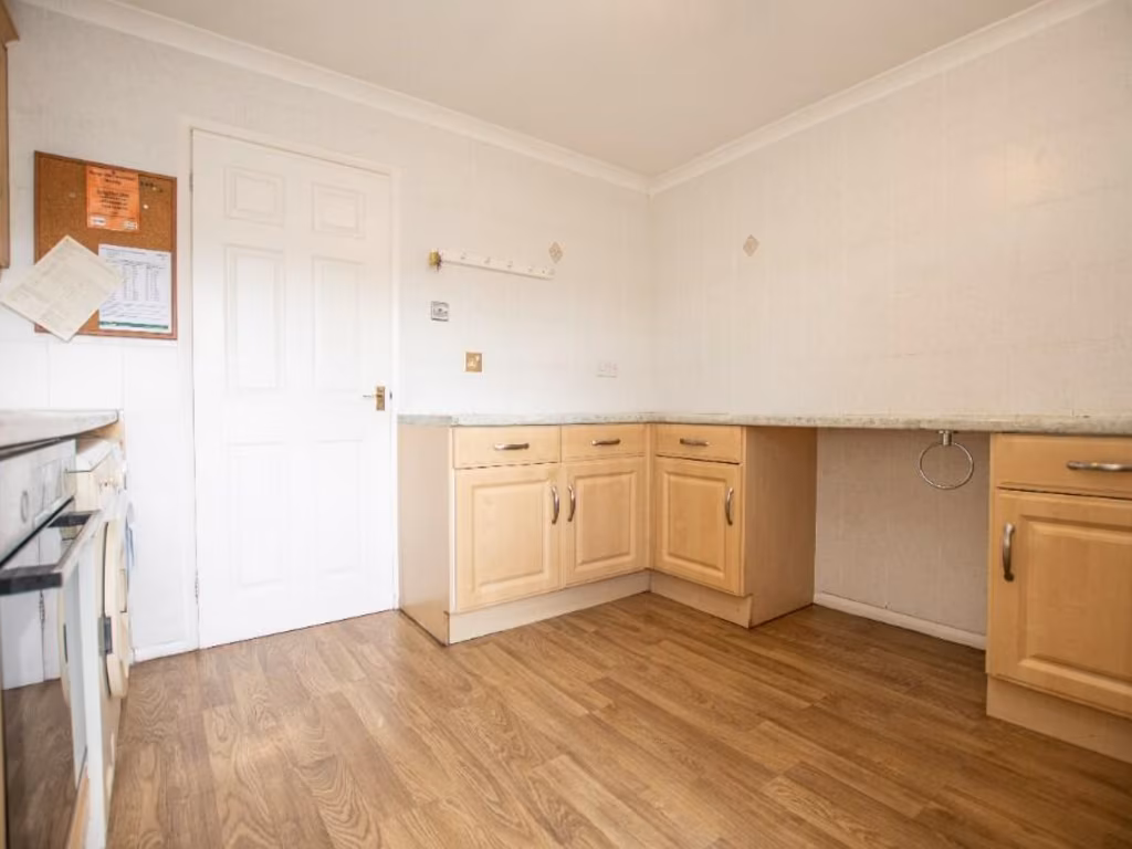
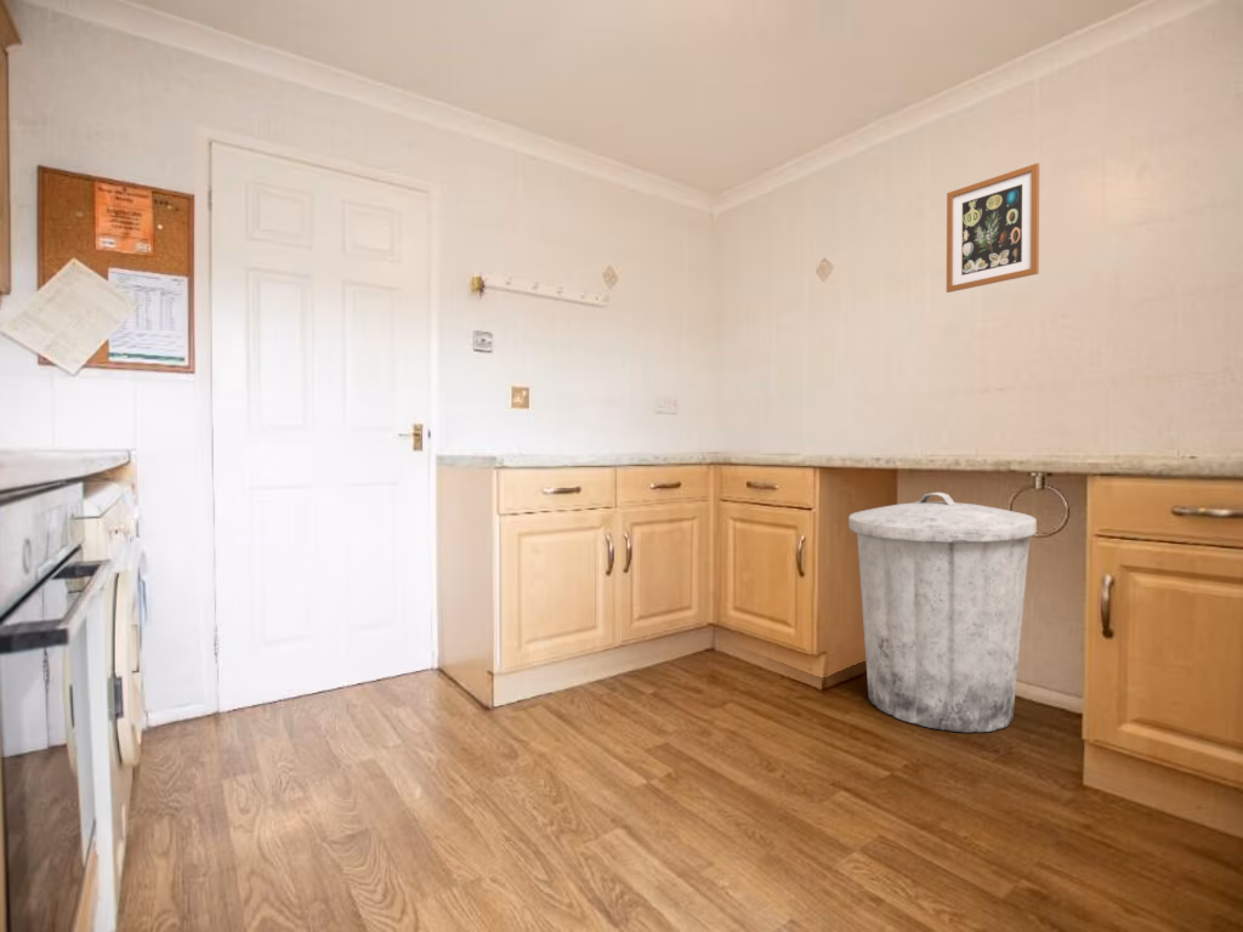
+ trash can (936, 598)
+ wall art (989, 231)
